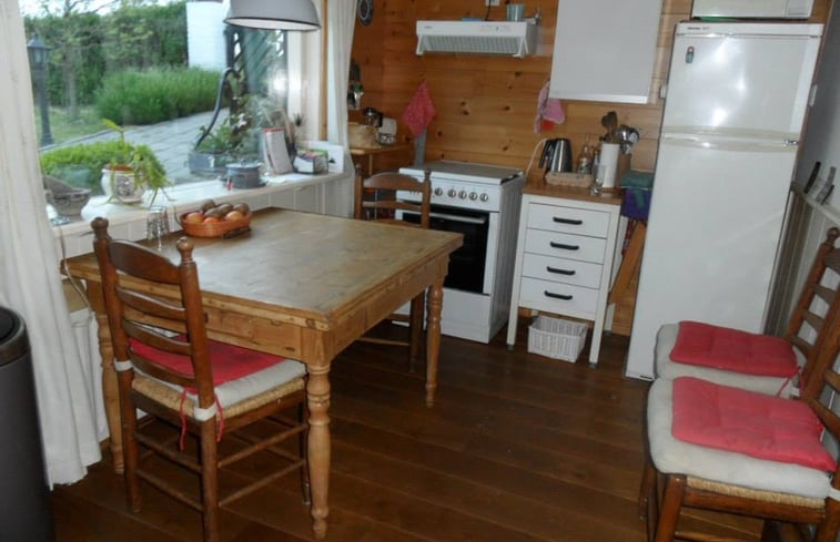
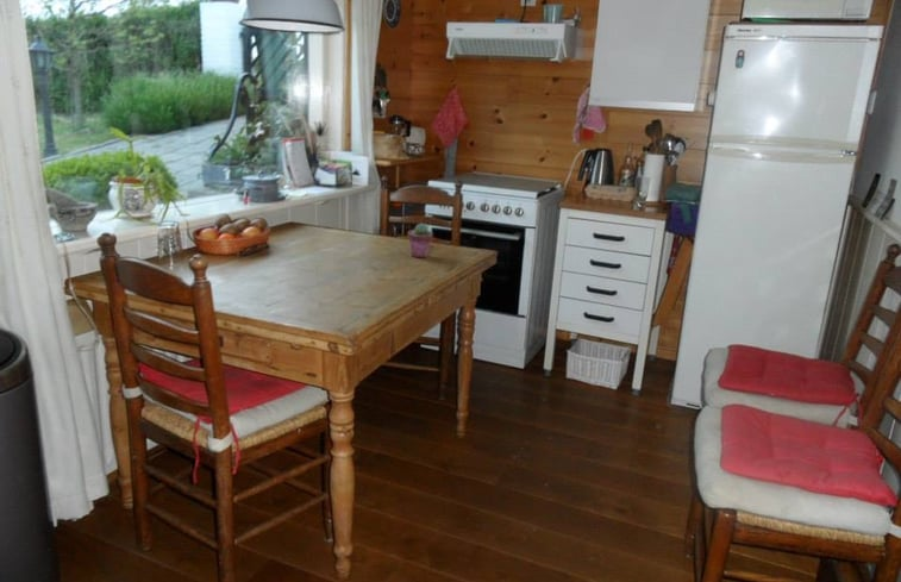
+ potted succulent (420, 239)
